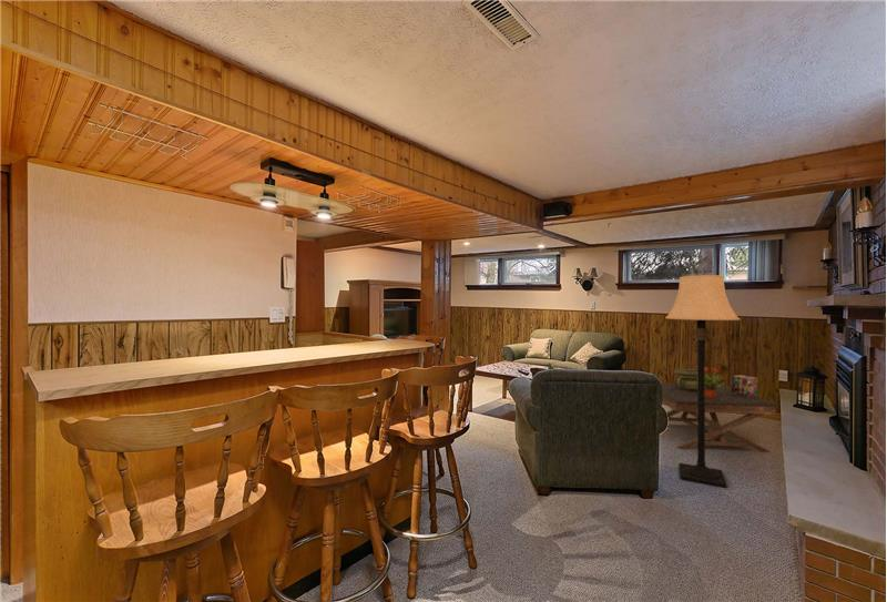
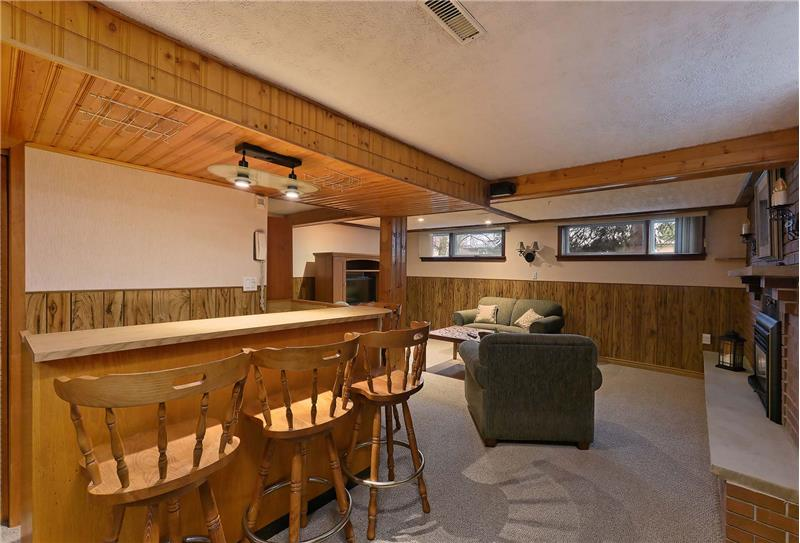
- decorative box (744, 385)
- coffee table (696, 414)
- lamp (701, 376)
- potted plant (710, 381)
- stack of books (687, 378)
